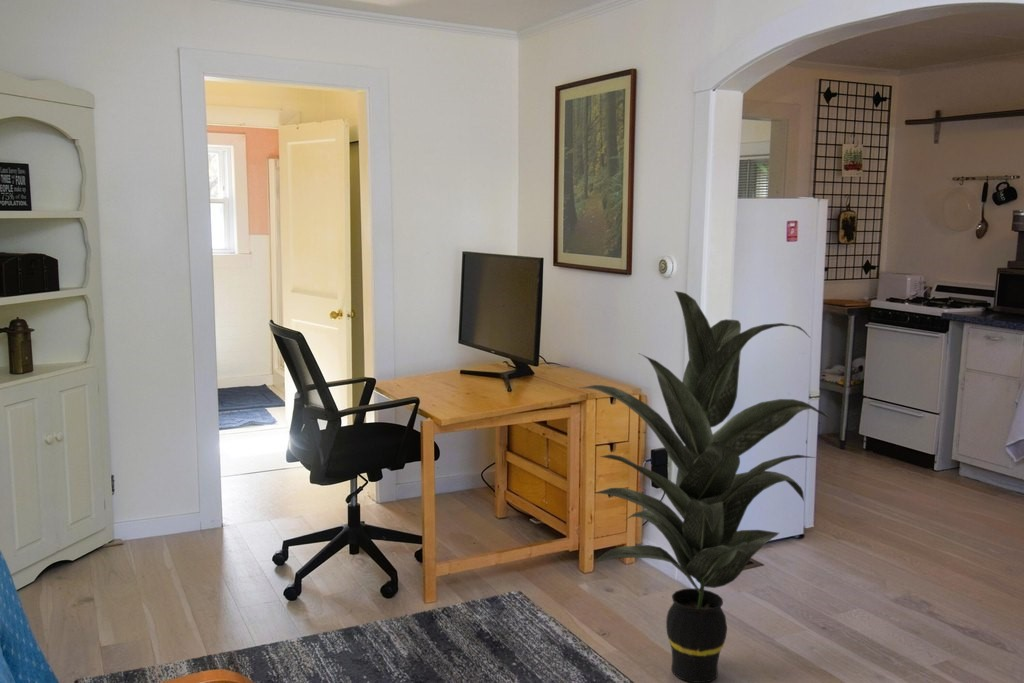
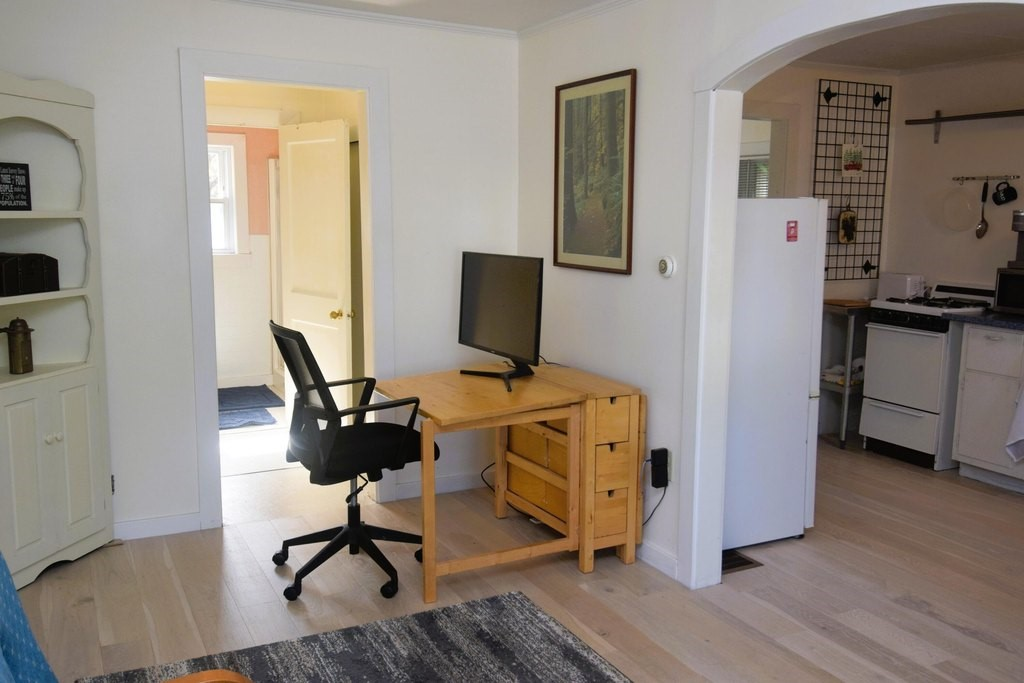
- indoor plant (700, 484)
